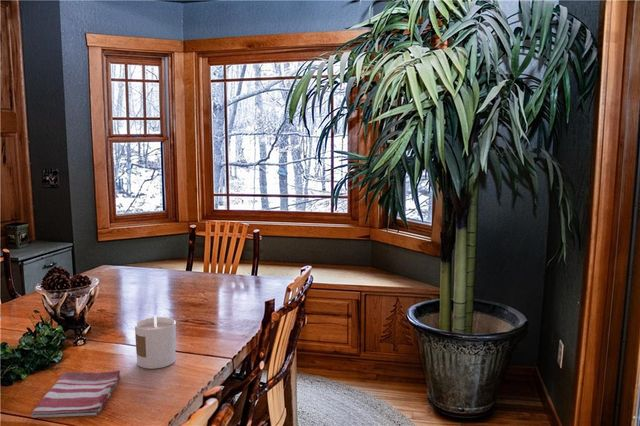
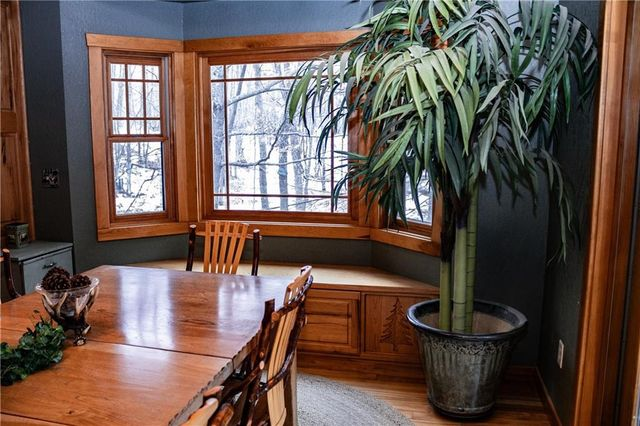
- dish towel (79, 391)
- candle (155, 338)
